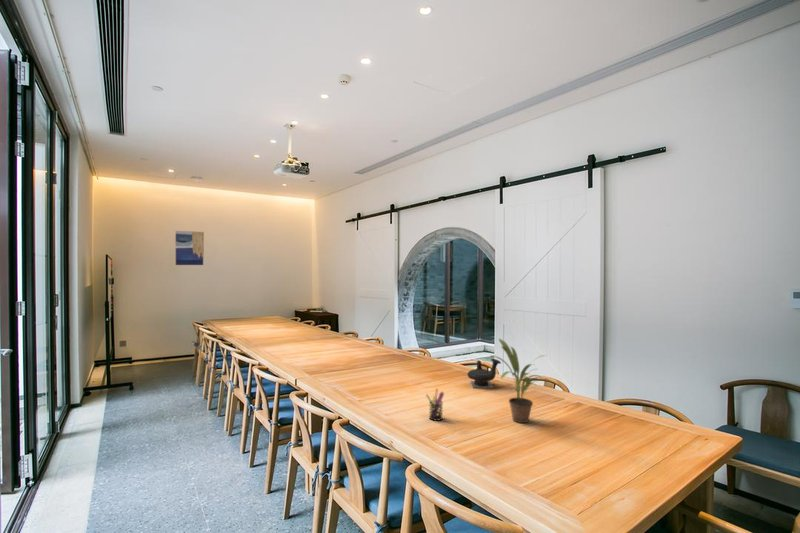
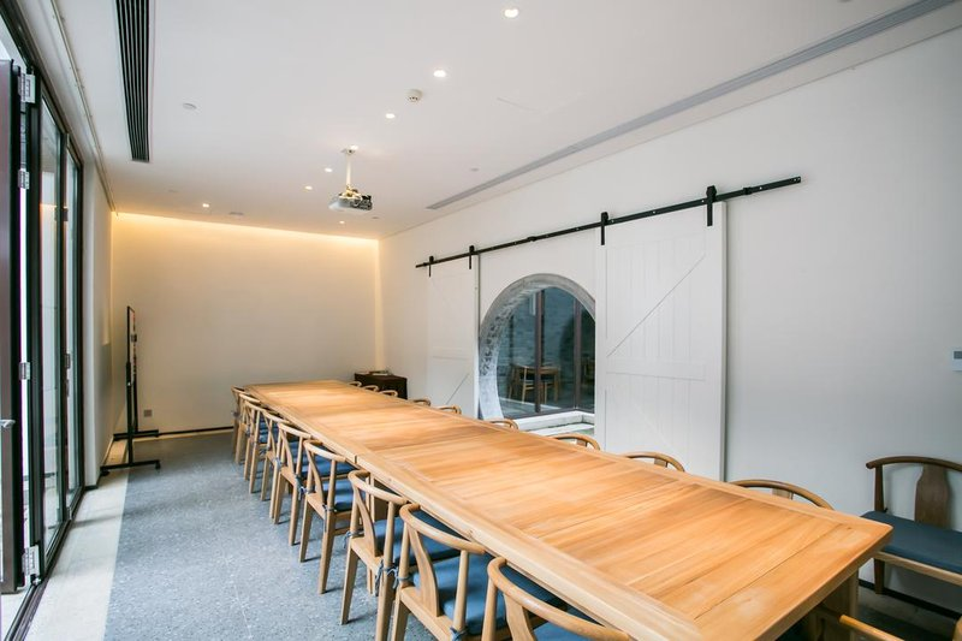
- pen holder (434, 404)
- teapot (483, 371)
- wall art (189, 248)
- potted plant (516, 380)
